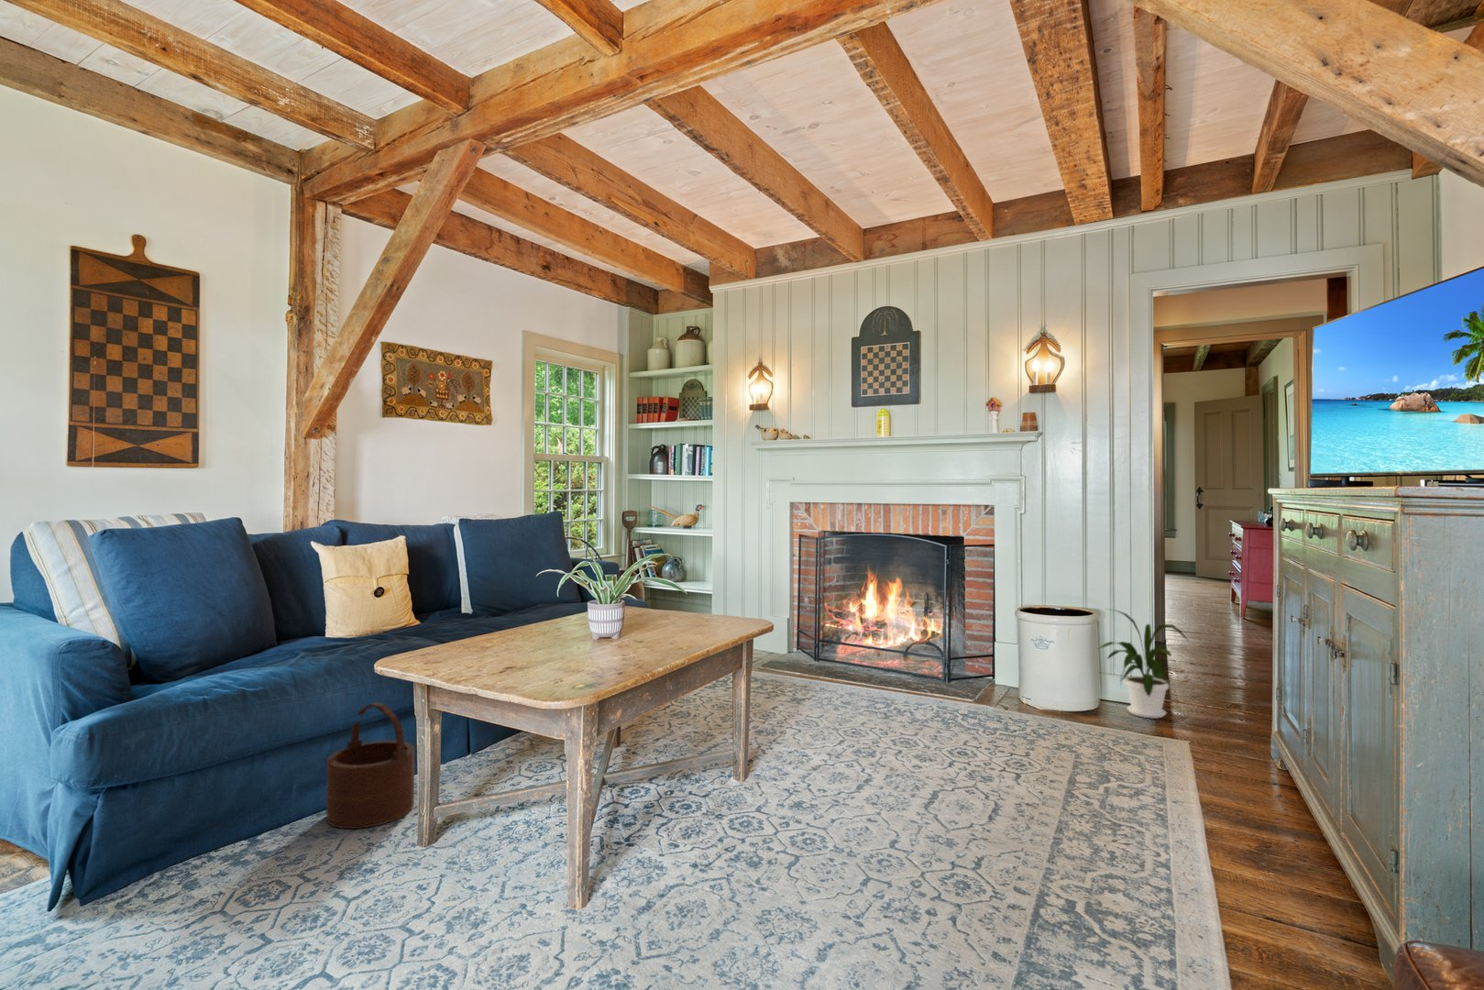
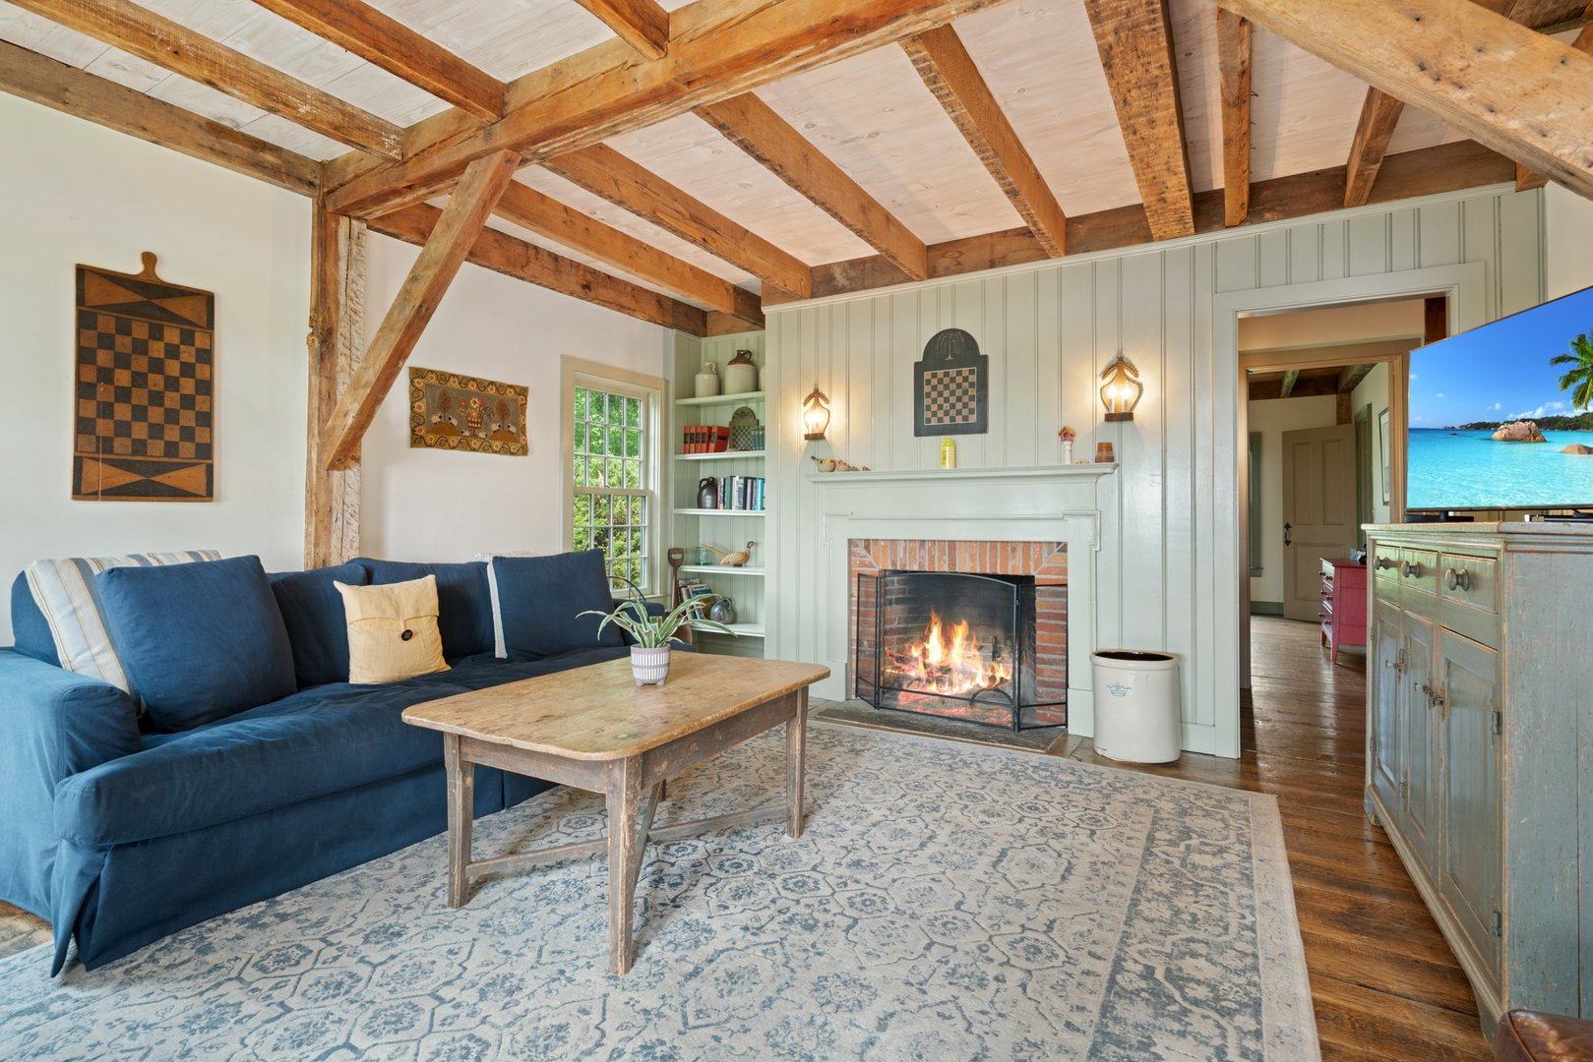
- wooden bucket (371, 758)
- house plant (1143, 663)
